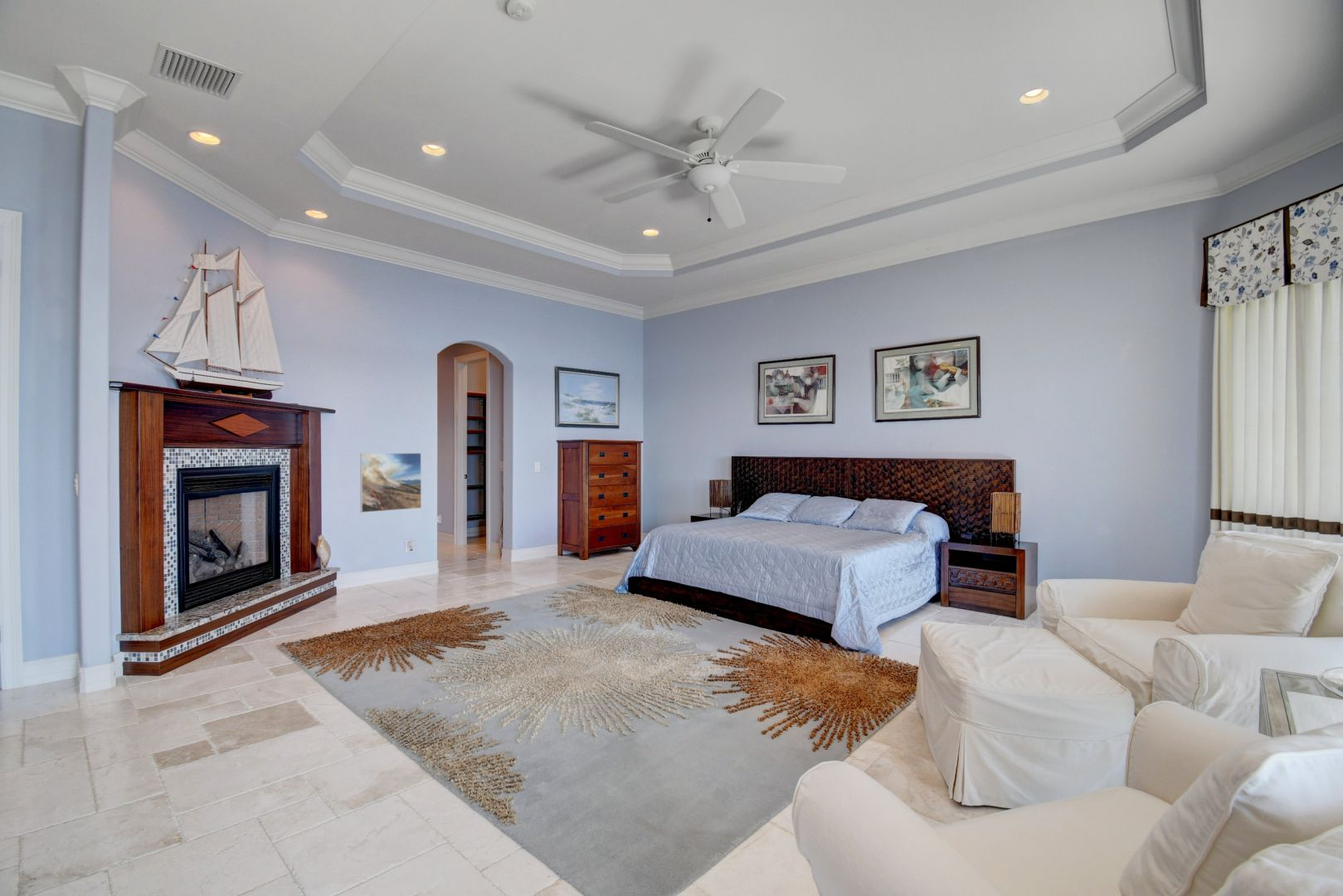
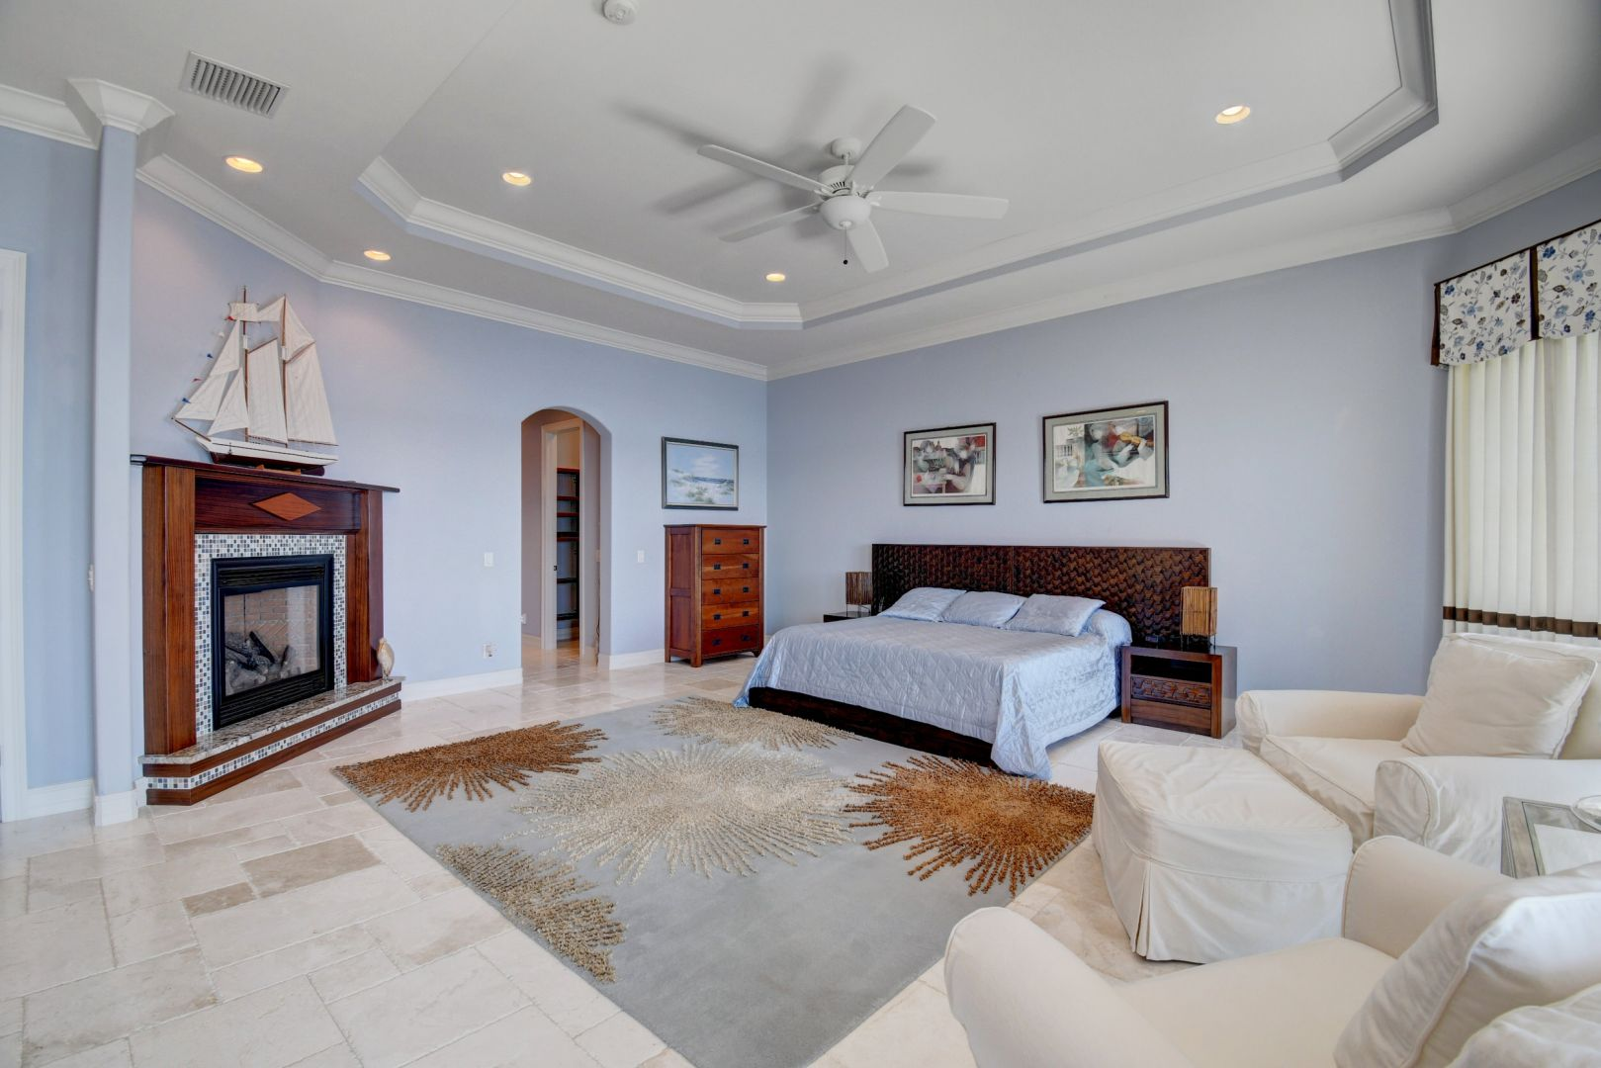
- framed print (392, 481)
